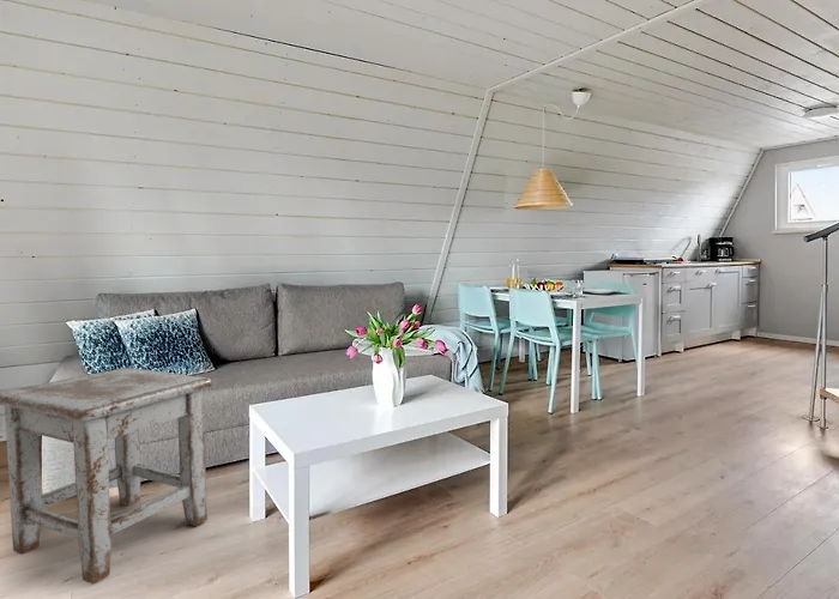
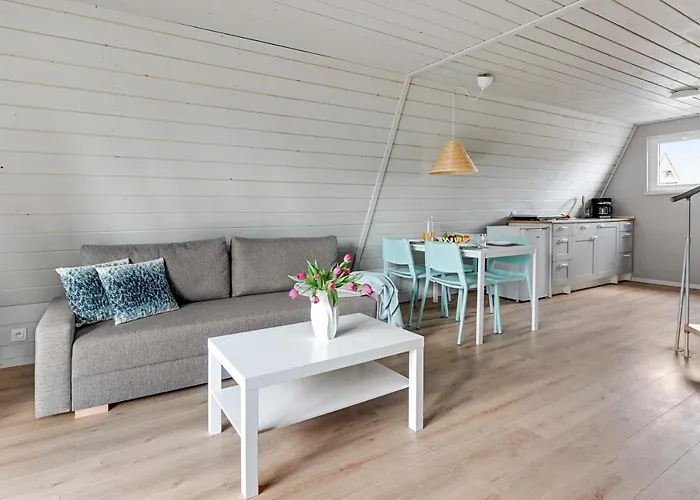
- stool (115, 460)
